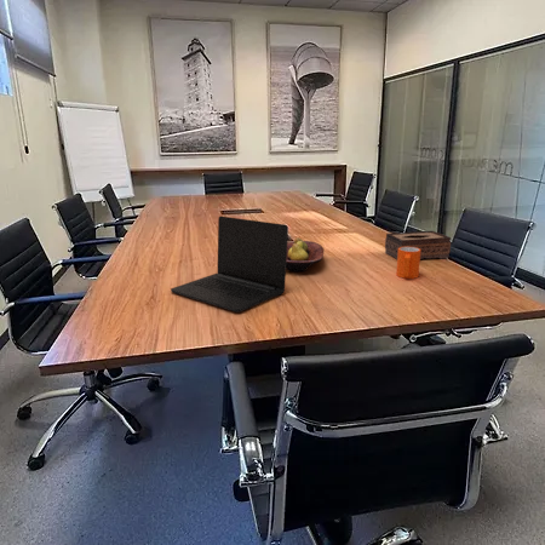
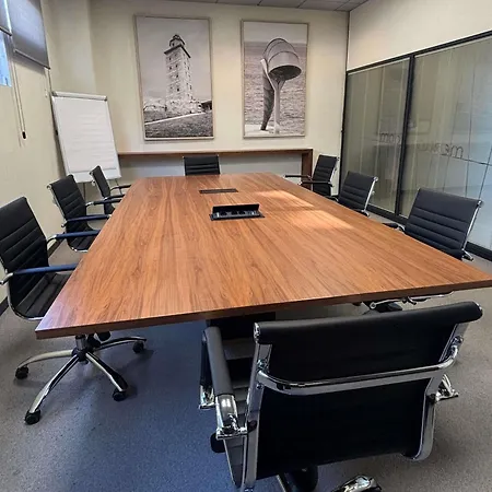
- tissue box (417, 245)
- laptop (228, 259)
- mug (409, 263)
- fruit bowl (298, 252)
